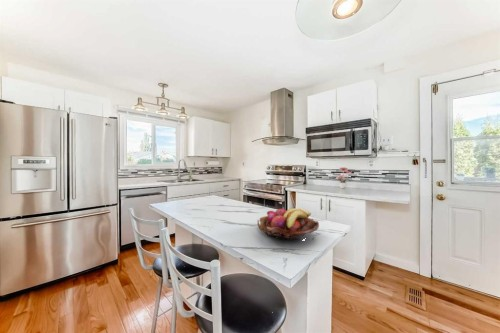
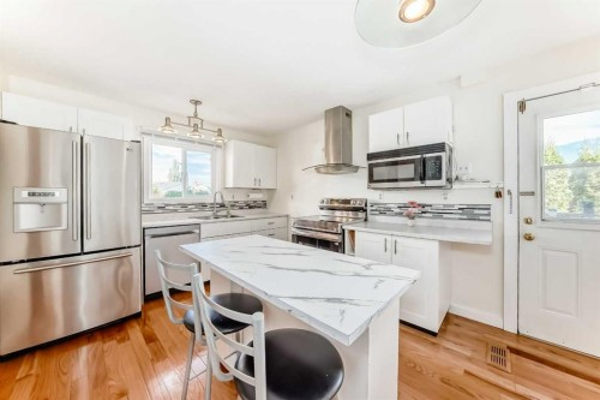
- fruit basket (287, 221)
